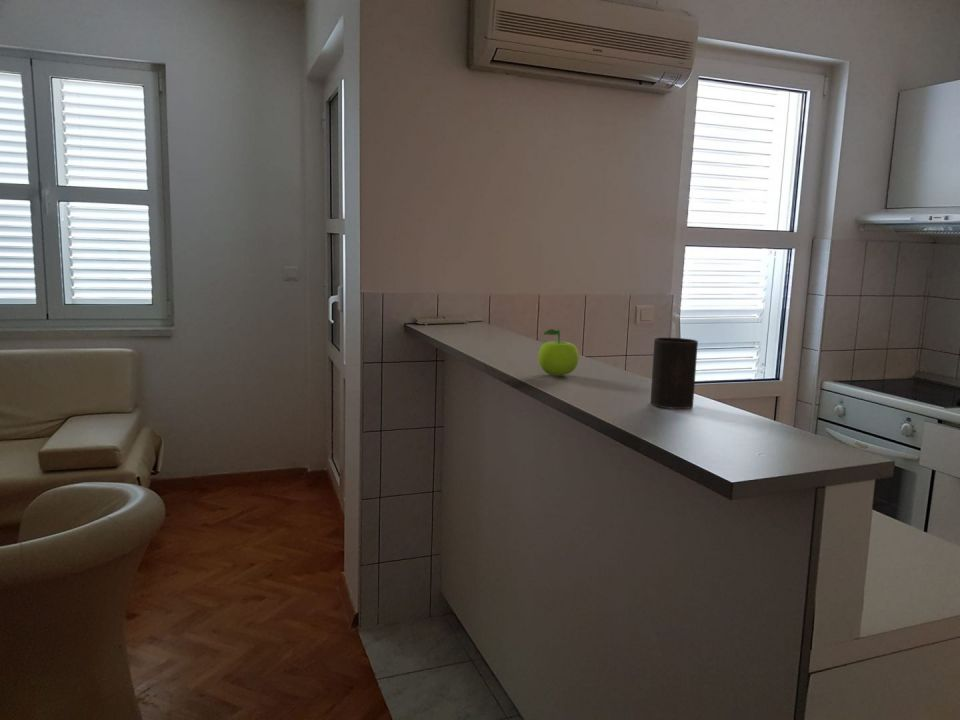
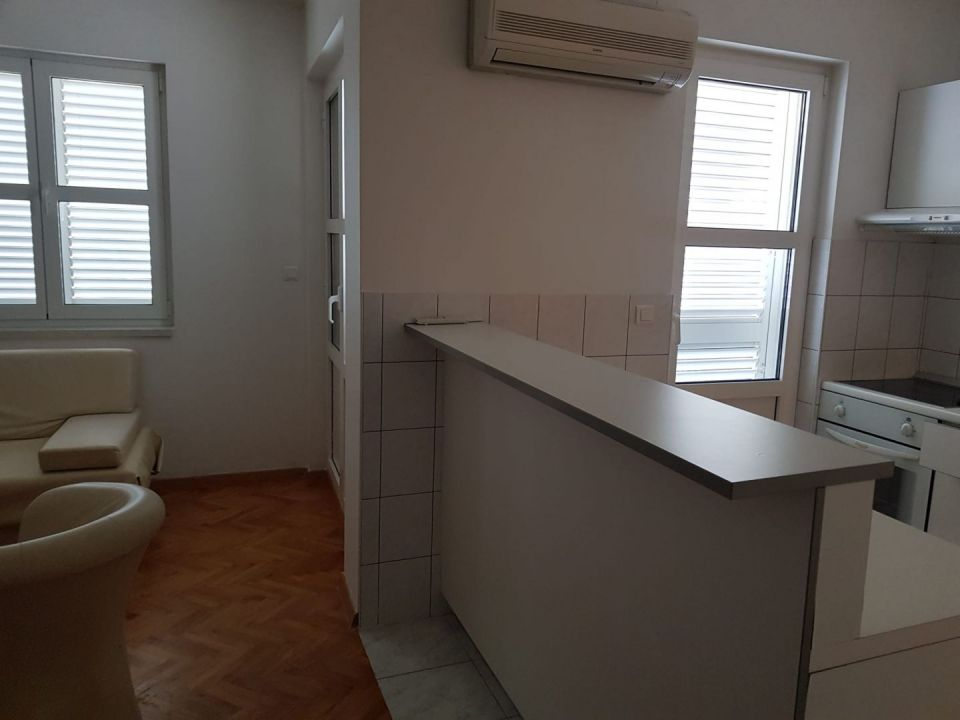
- cup (673, 372)
- fruit (555, 351)
